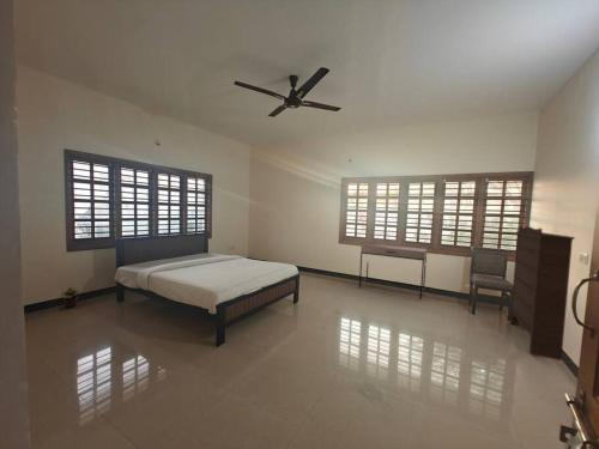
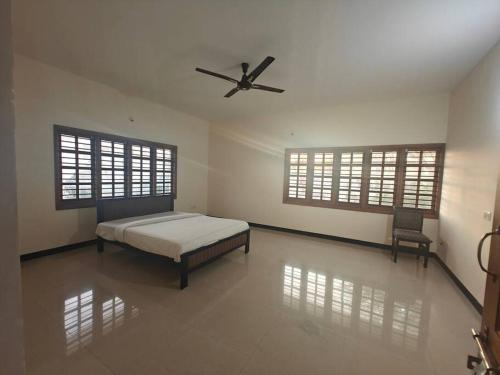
- dresser (536, 284)
- desk (392, 256)
- potted plant (69, 296)
